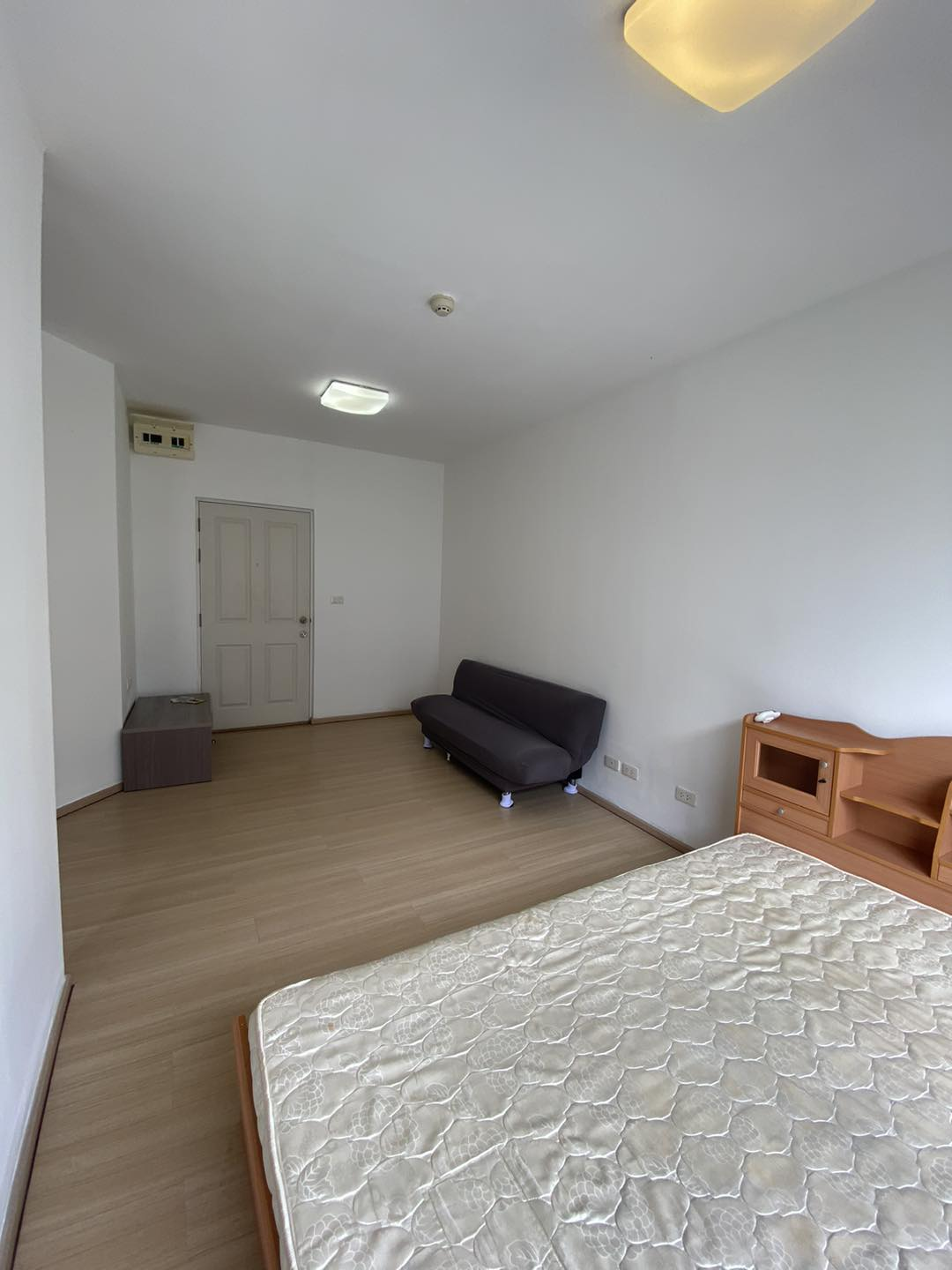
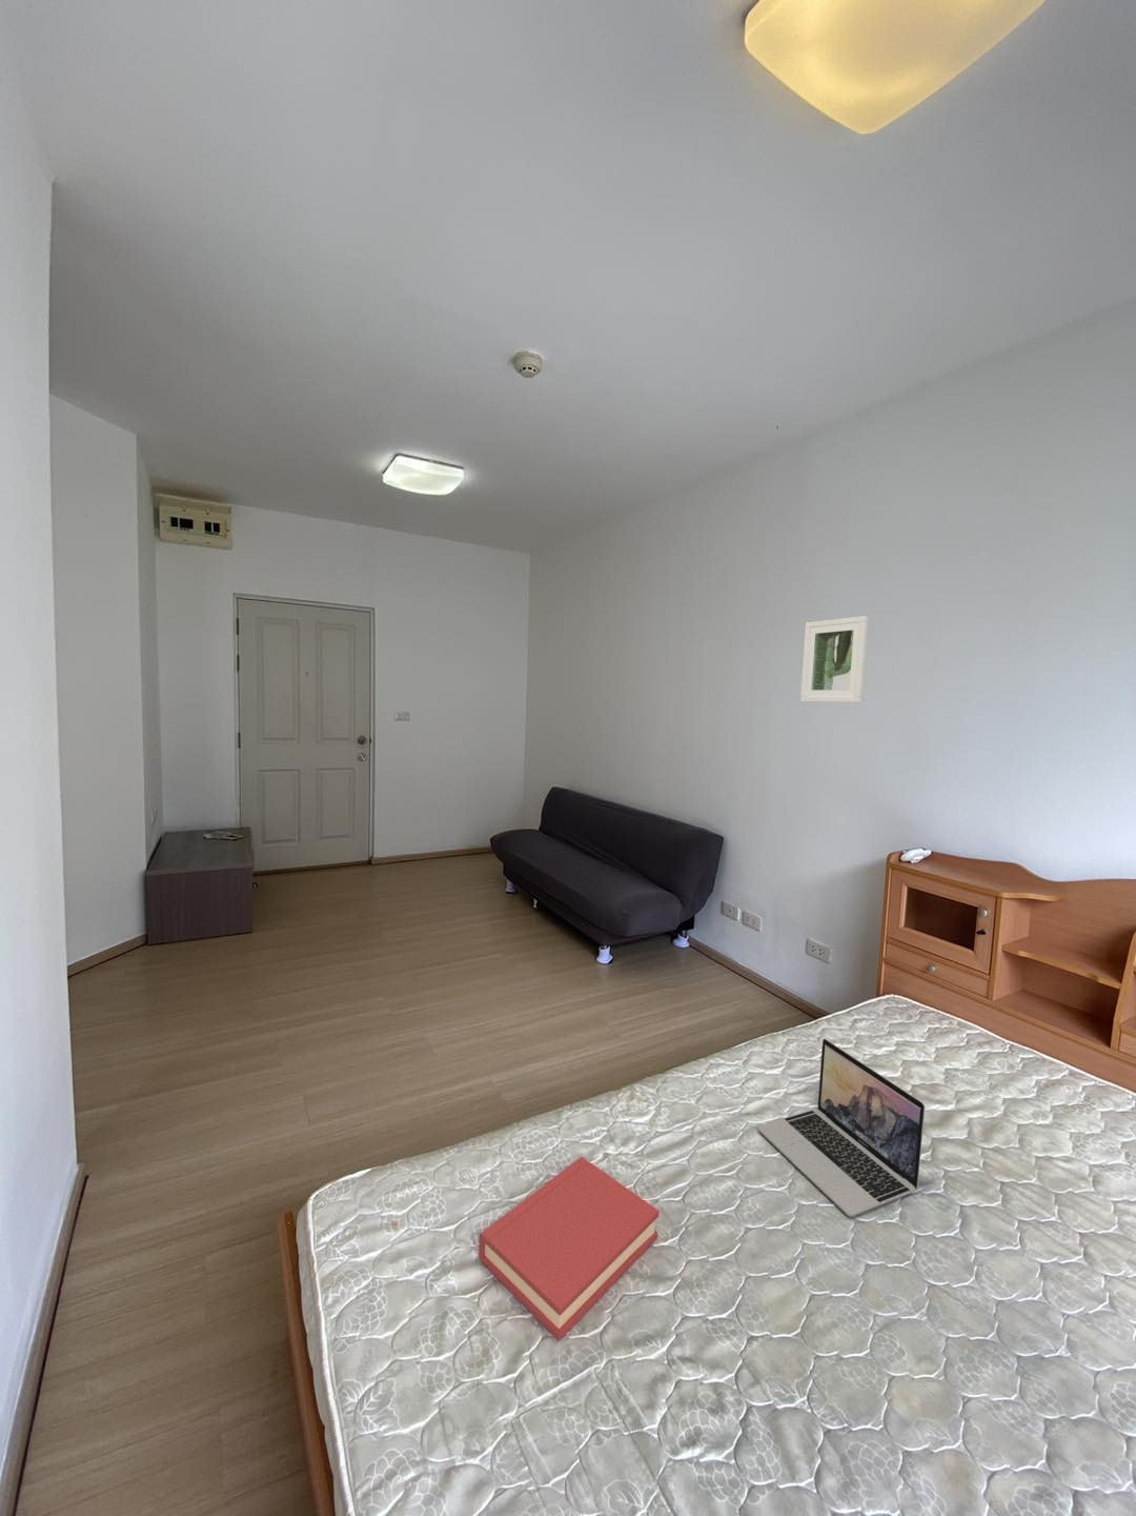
+ hardback book (570, 1234)
+ laptop (835, 1118)
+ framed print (832, 660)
